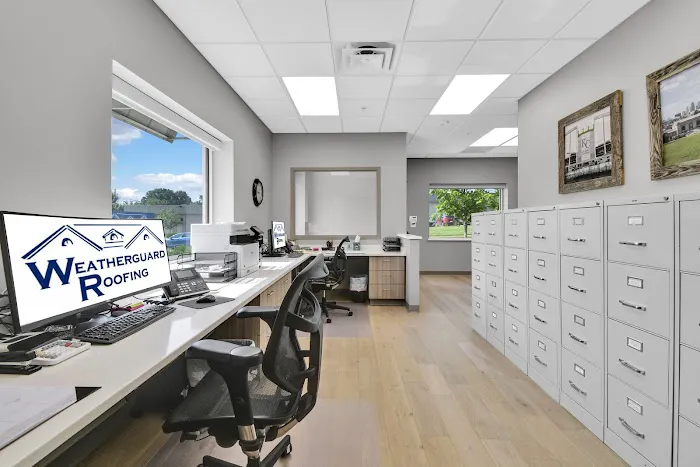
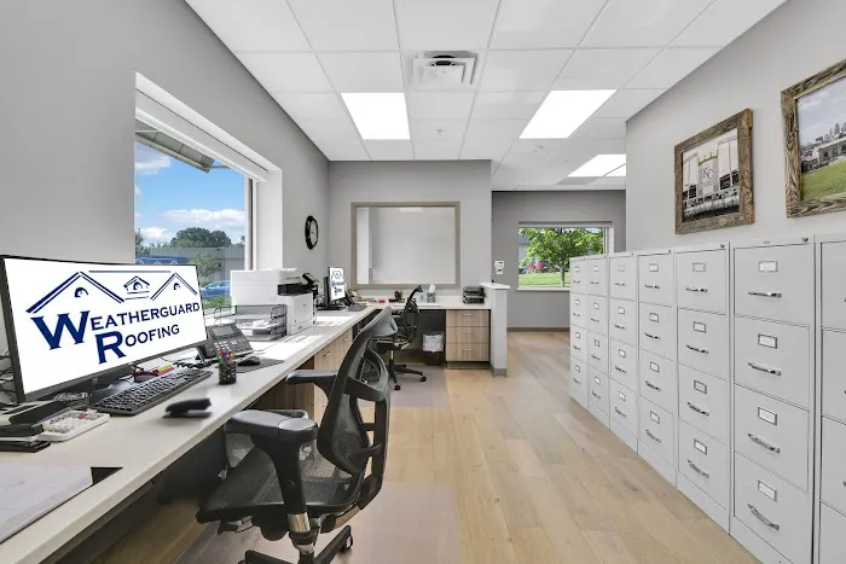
+ stapler (187, 407)
+ pen holder (225, 365)
